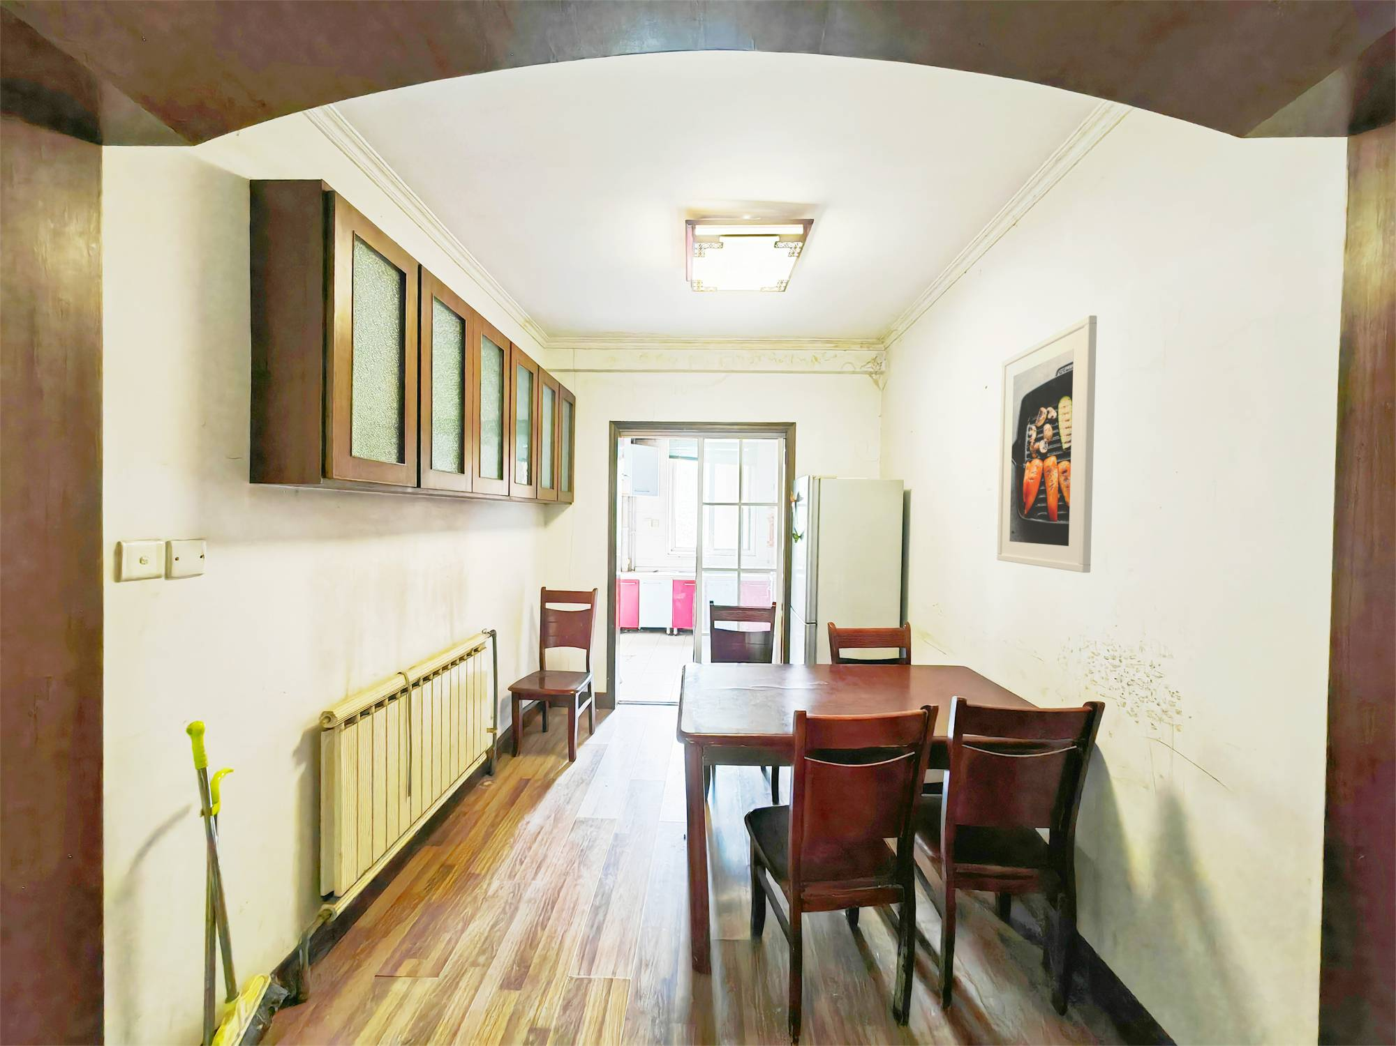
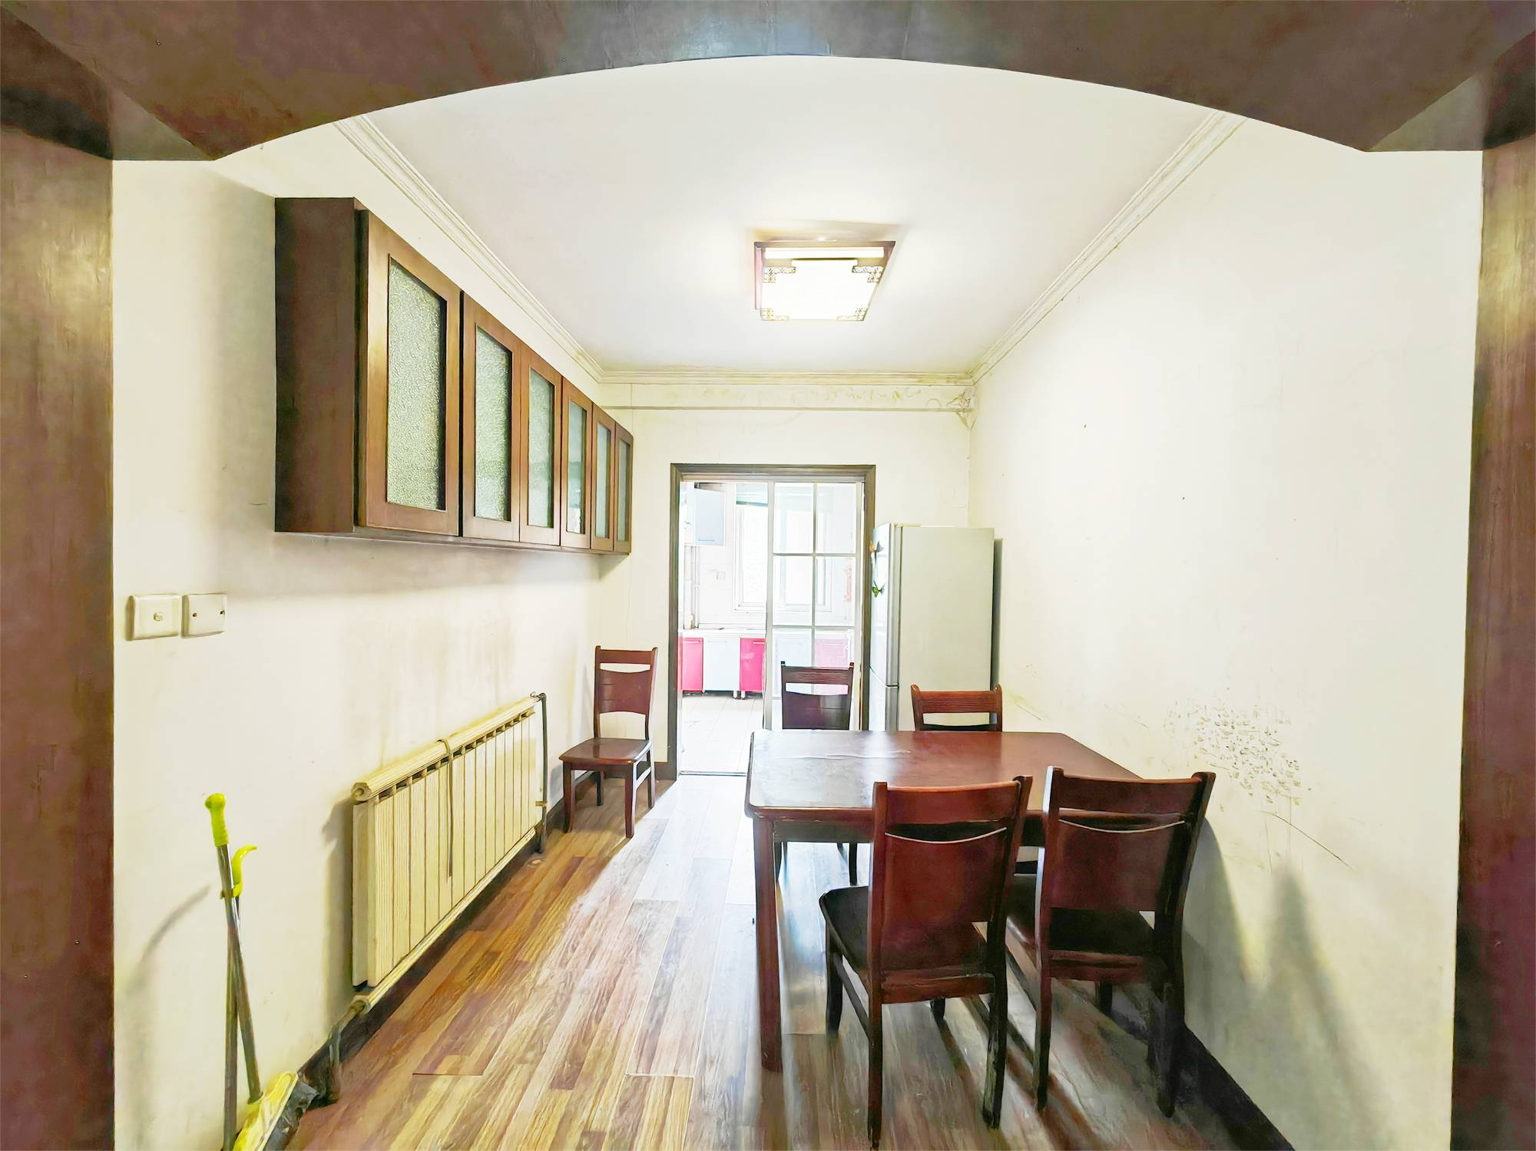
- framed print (1040, 454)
